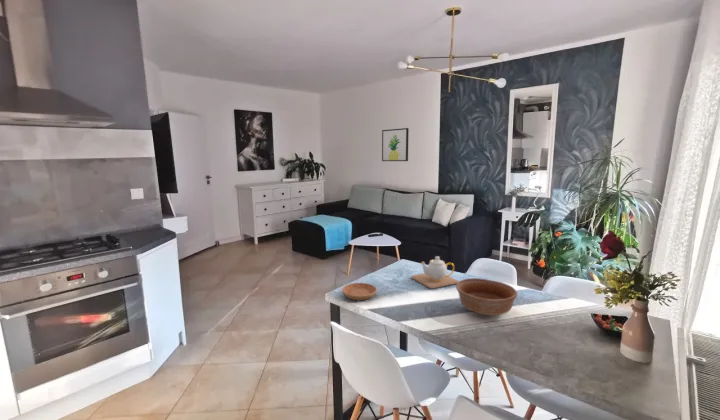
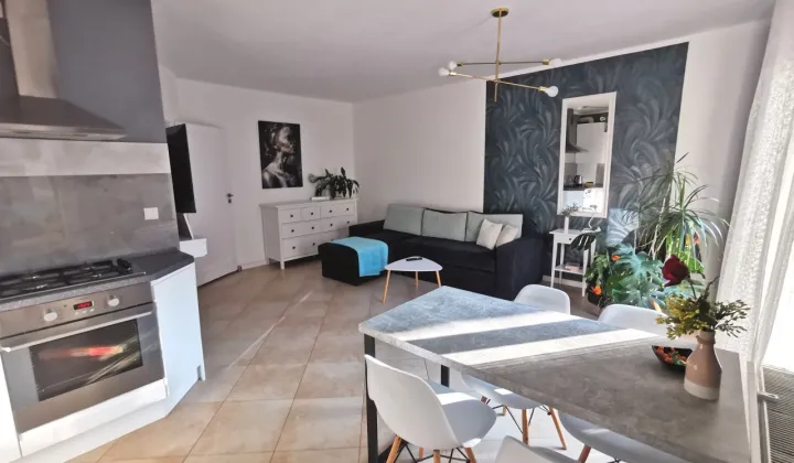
- saucer (359, 291)
- wall art (394, 145)
- teapot (434, 268)
- bowl (485, 299)
